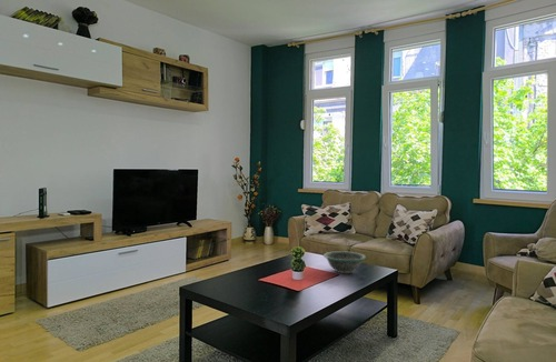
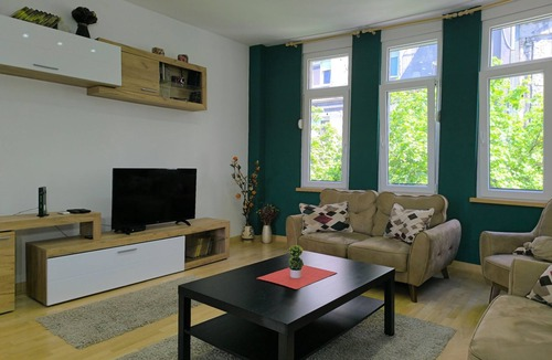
- decorative bowl (344, 263)
